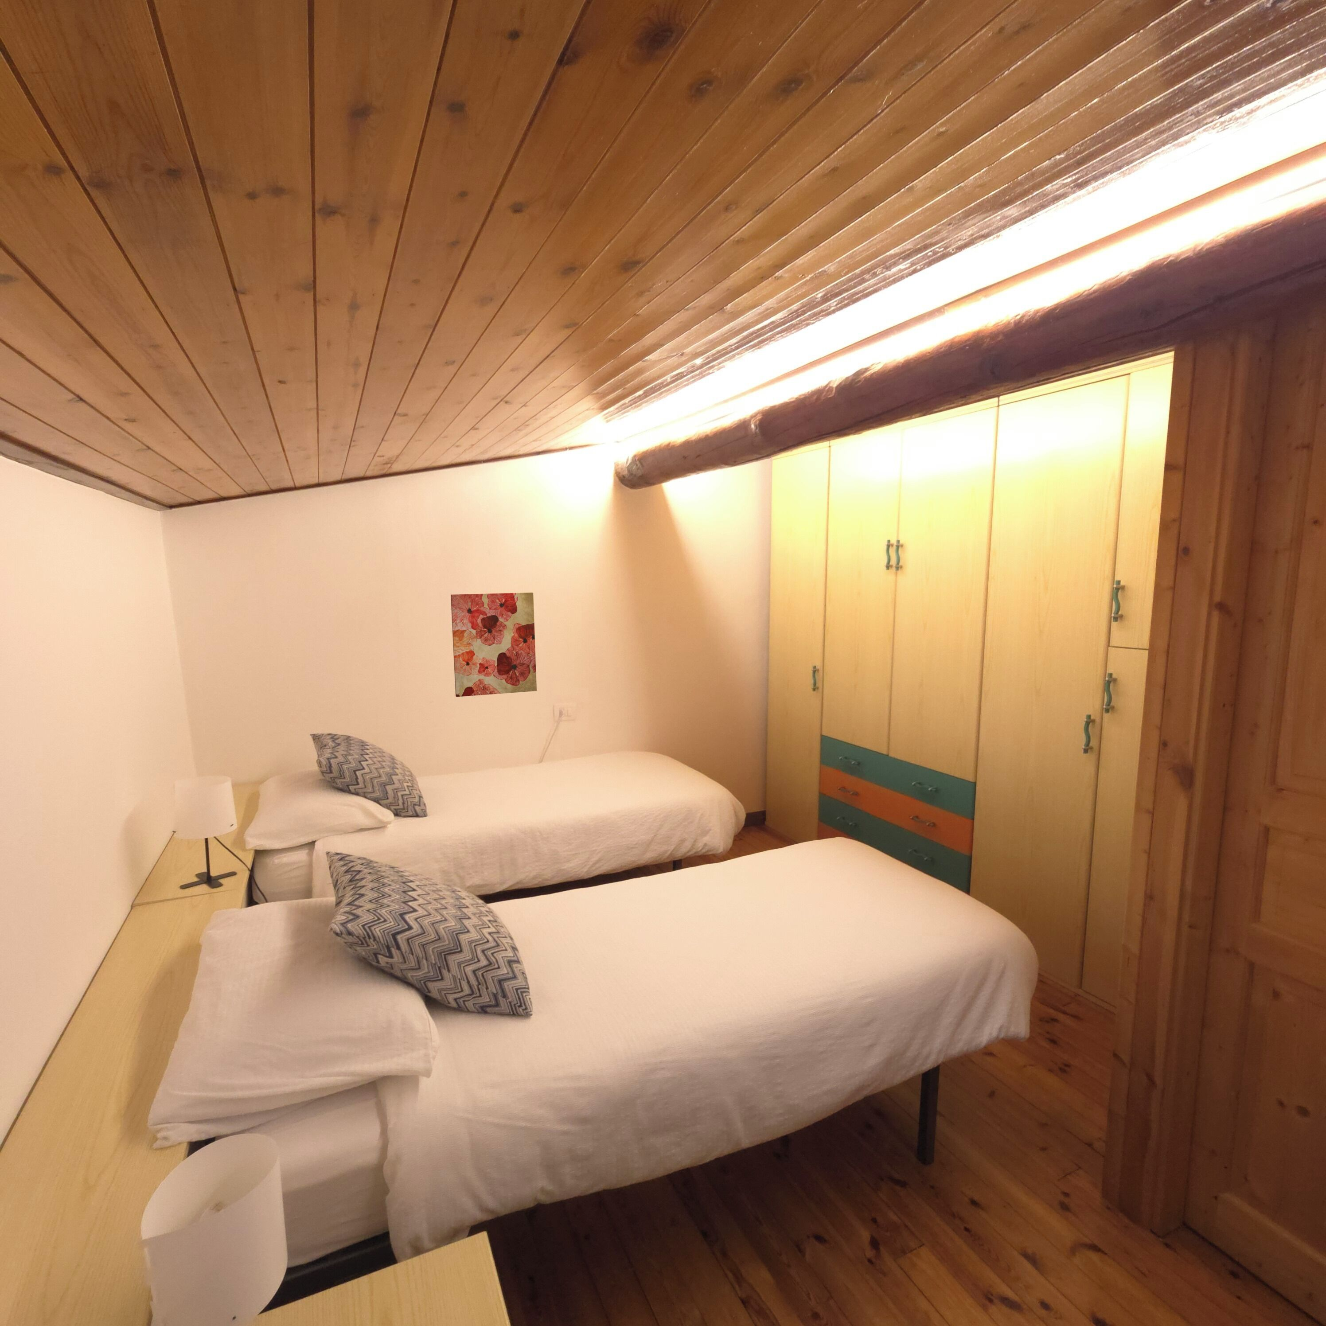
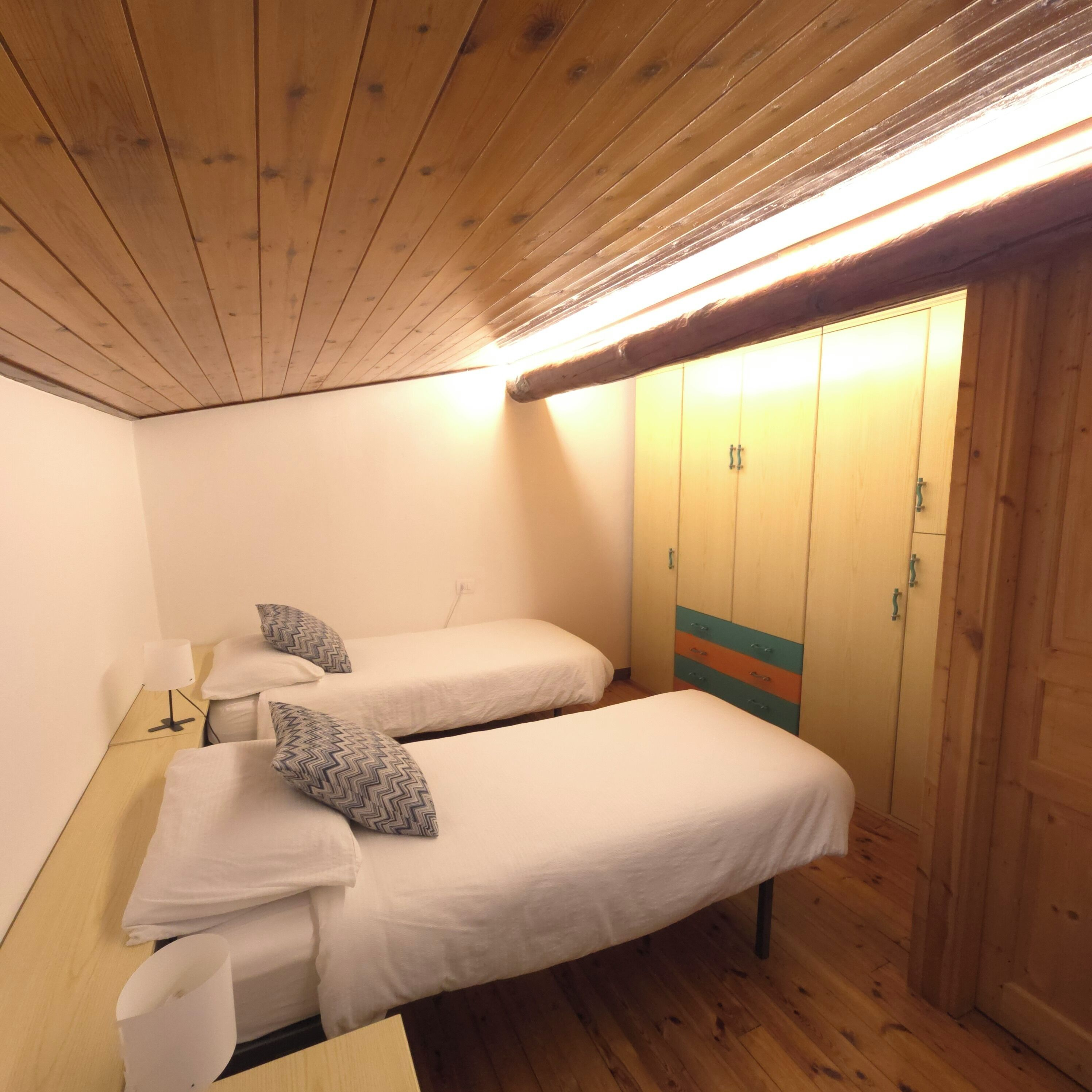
- wall art (494, 644)
